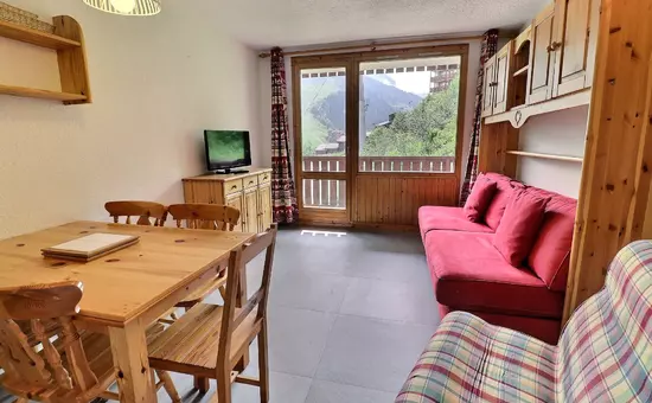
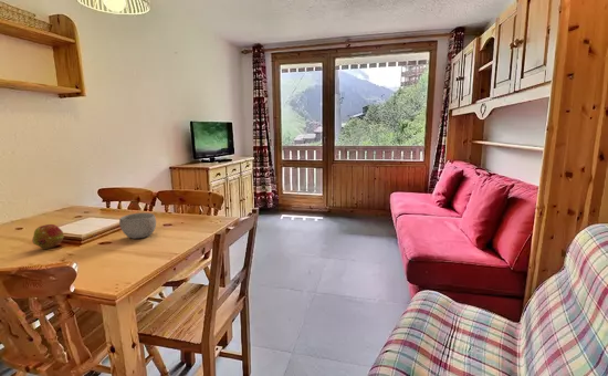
+ fruit (46, 237)
+ bowl (138, 226)
